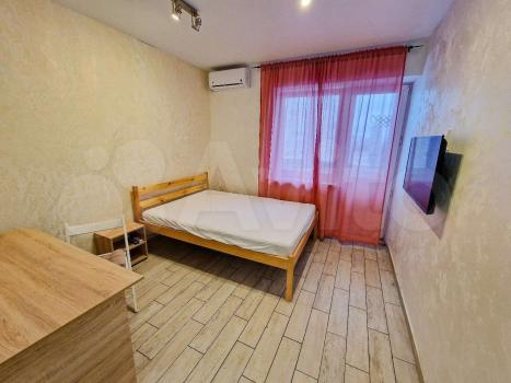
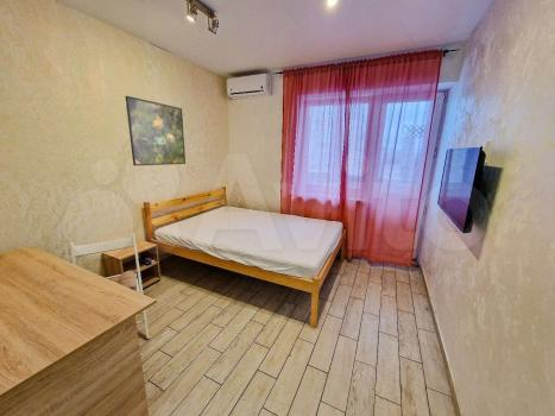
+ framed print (159, 134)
